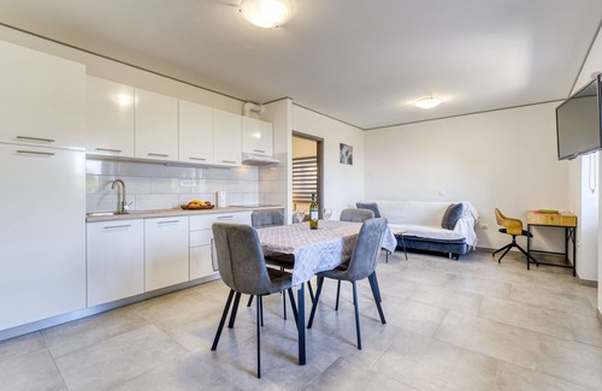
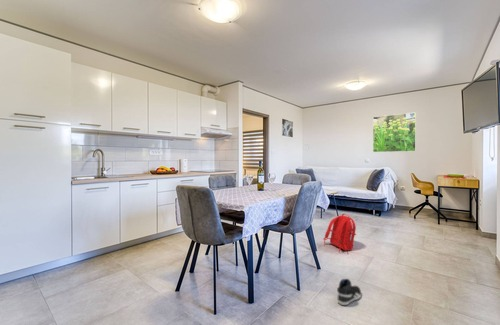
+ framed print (393, 133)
+ backpack (340, 230)
+ sneaker (350, 287)
